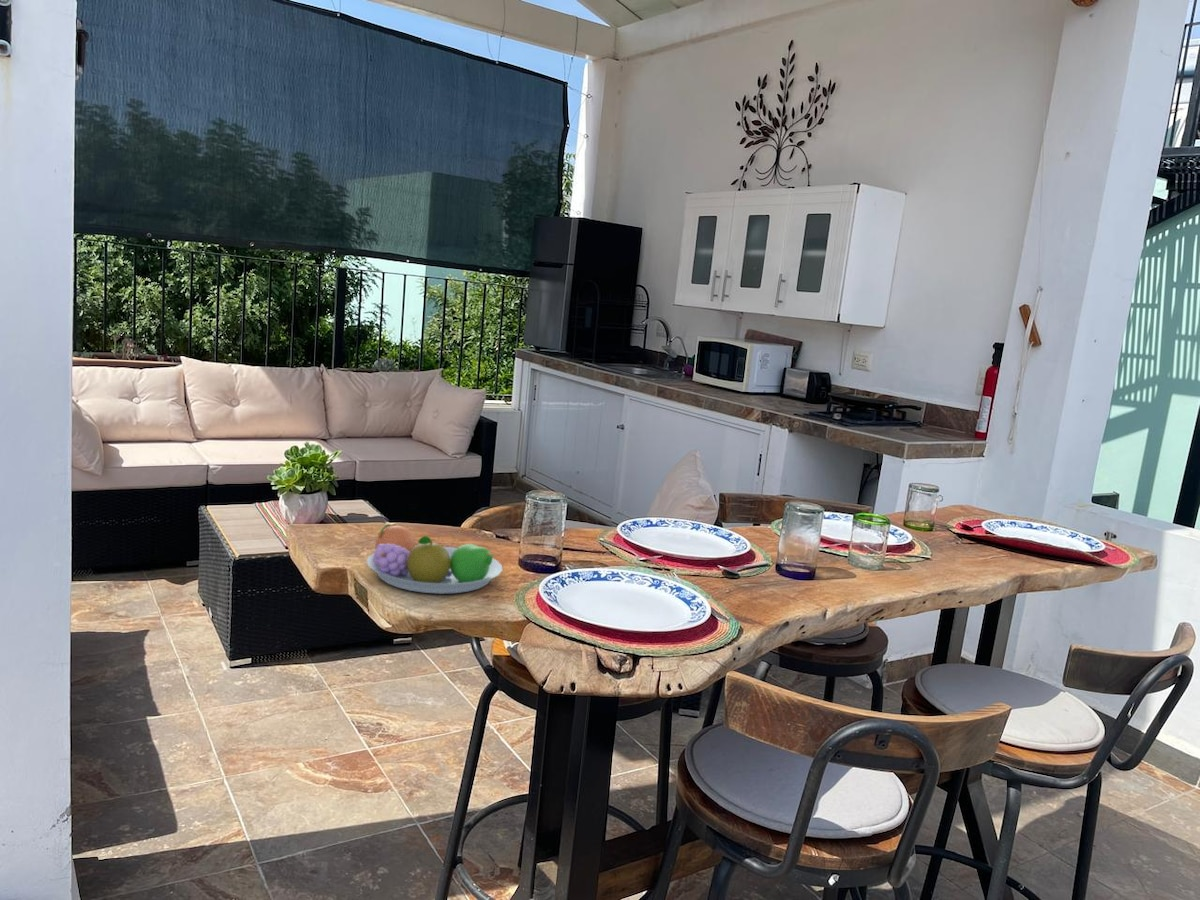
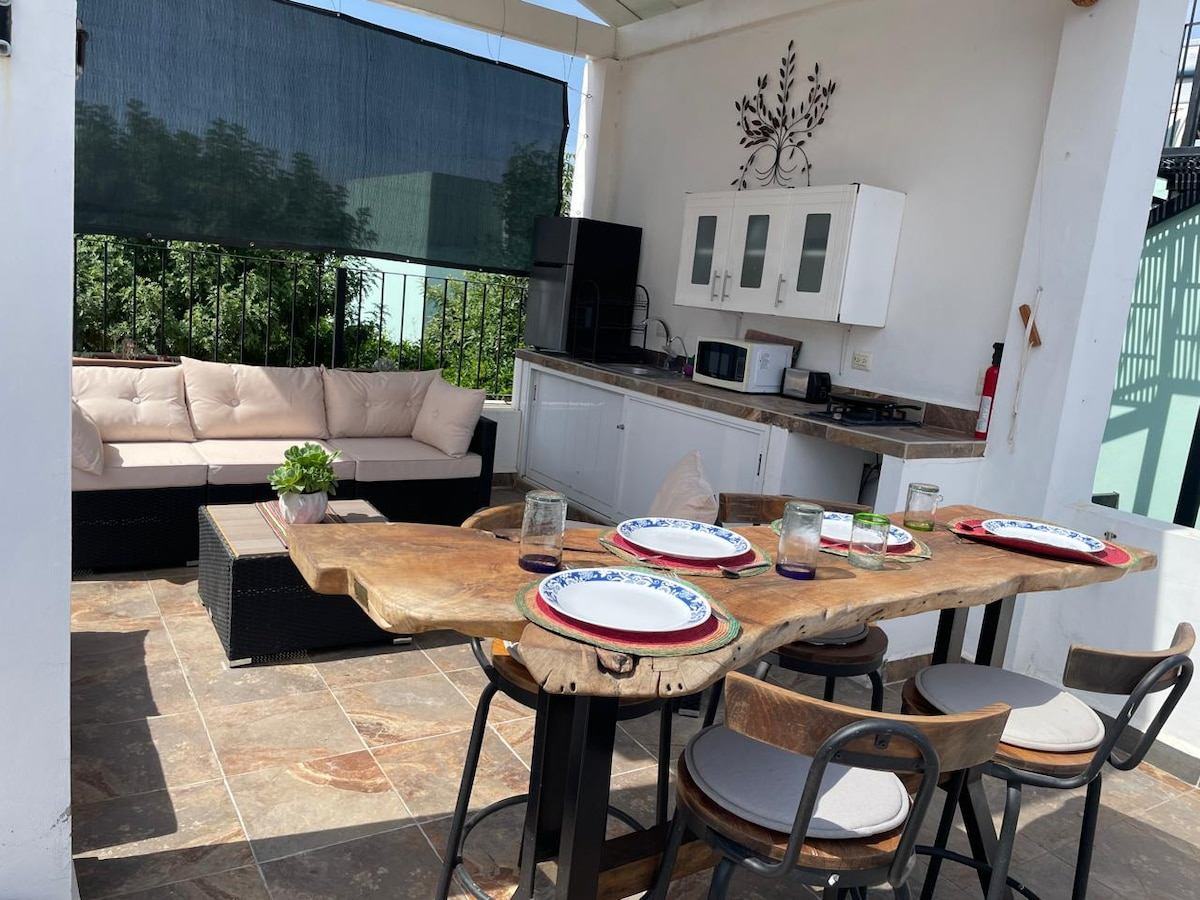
- fruit bowl (438, 552)
